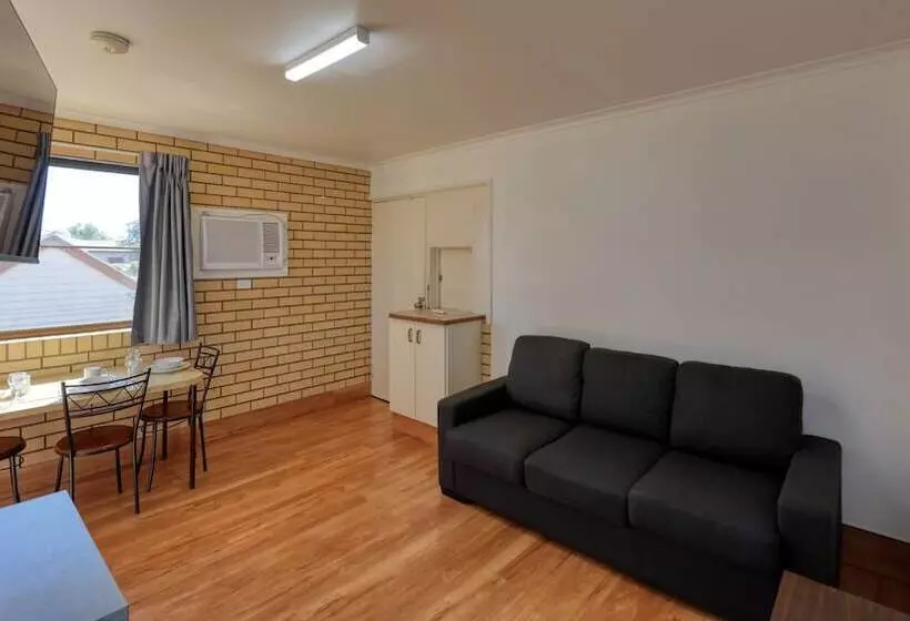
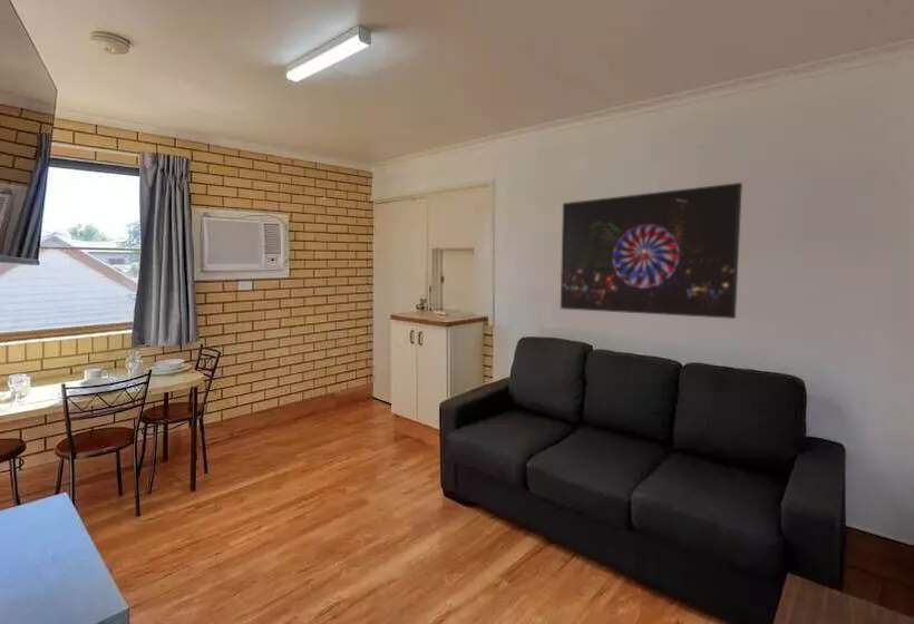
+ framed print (639, 254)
